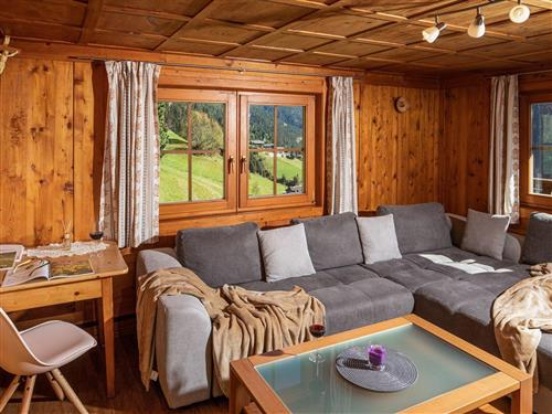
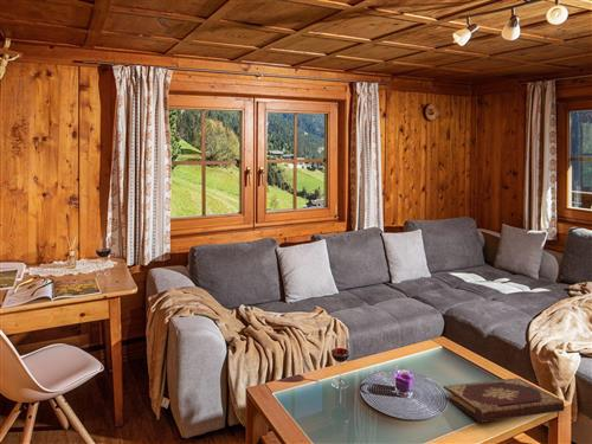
+ book (501, 398)
